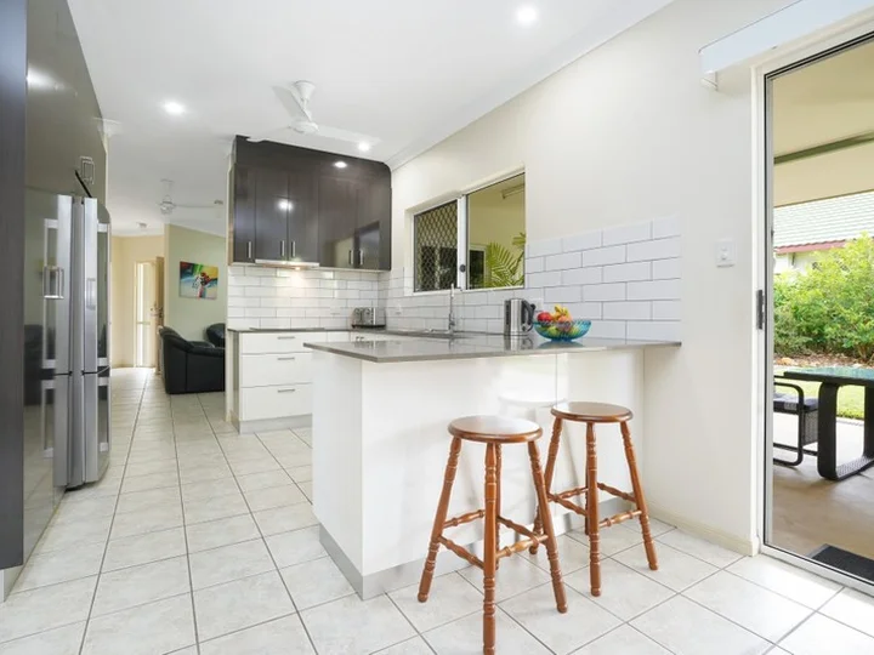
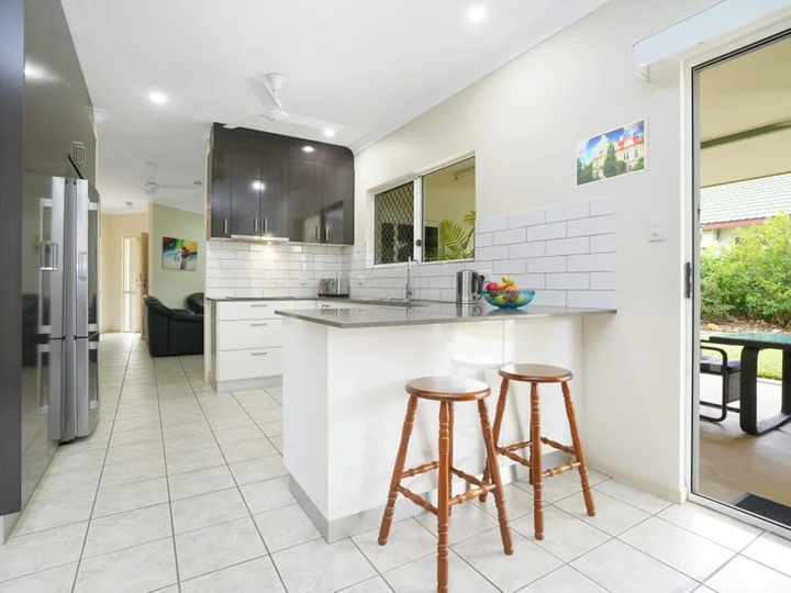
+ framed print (610, 155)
